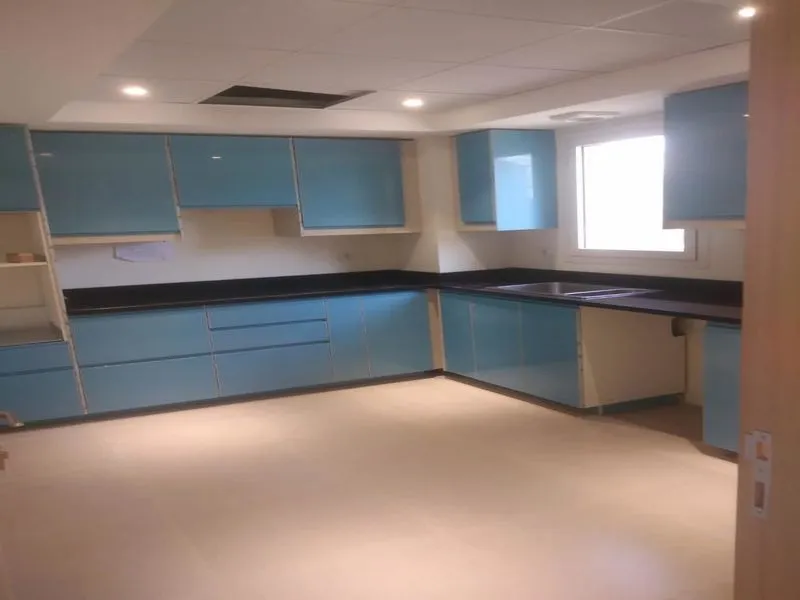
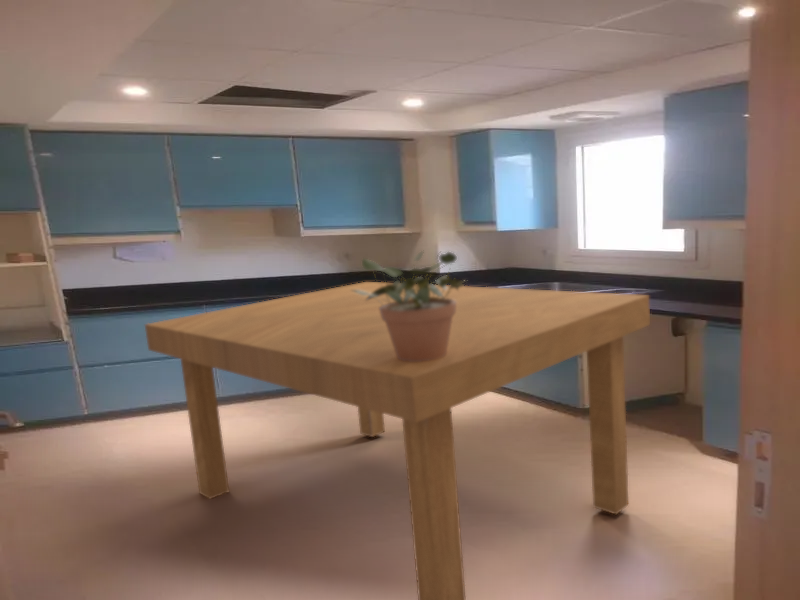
+ potted plant (410, 305)
+ dining table (389, 408)
